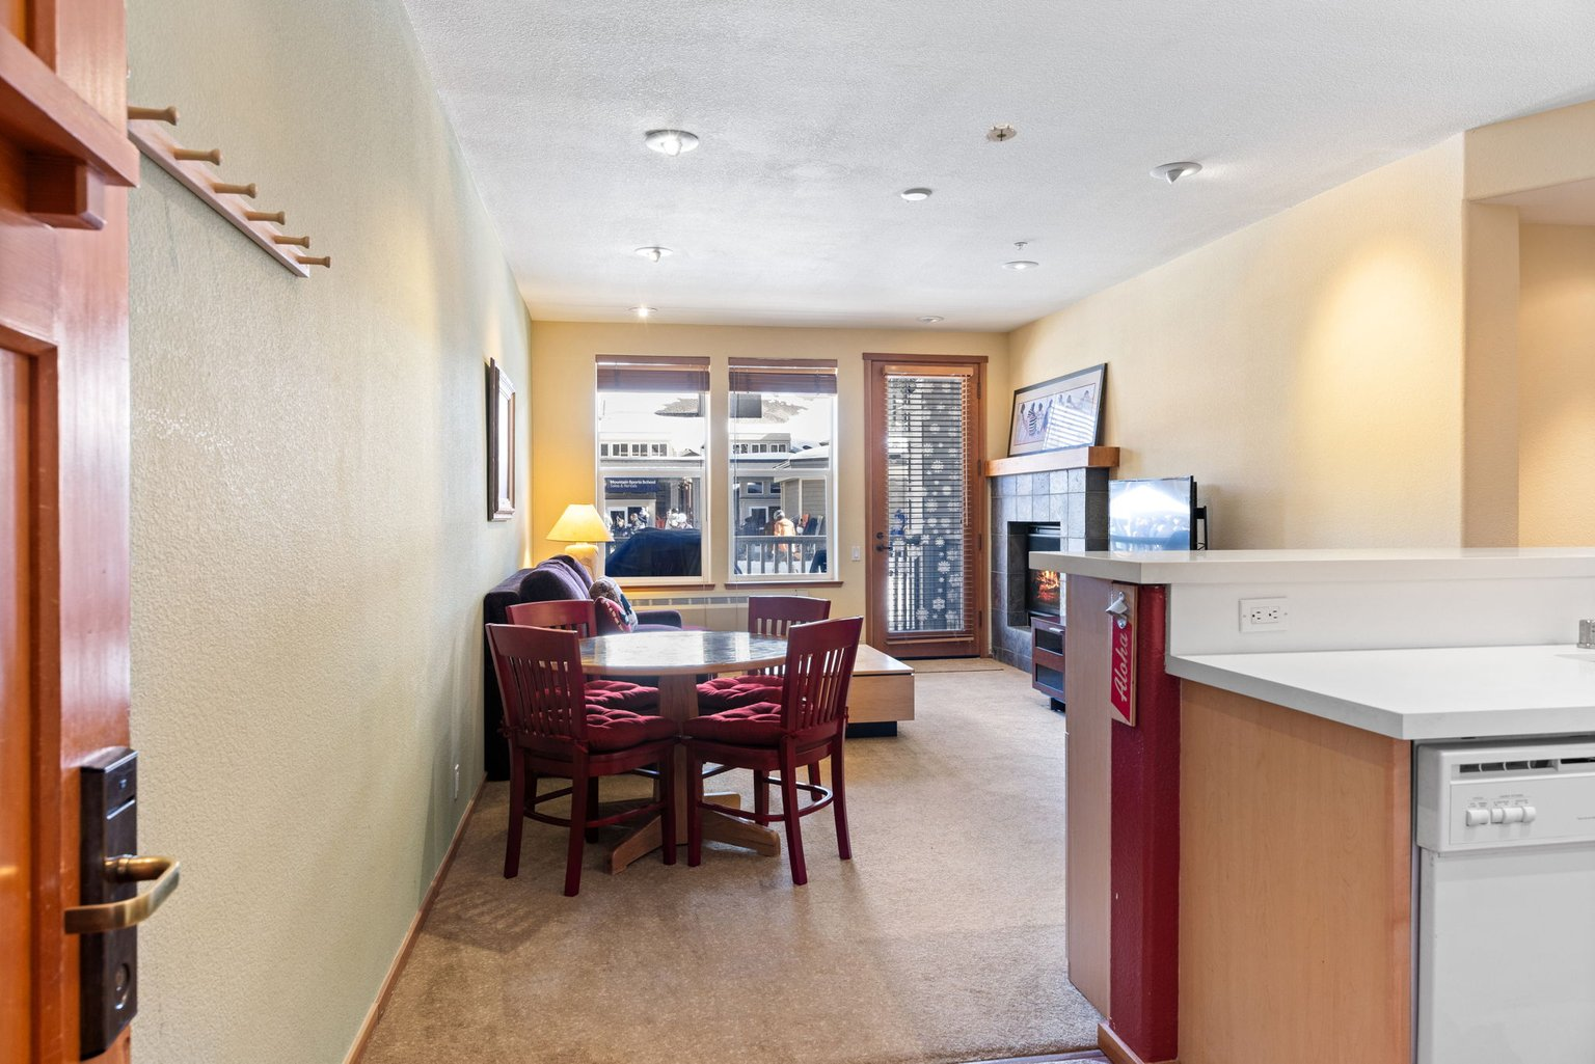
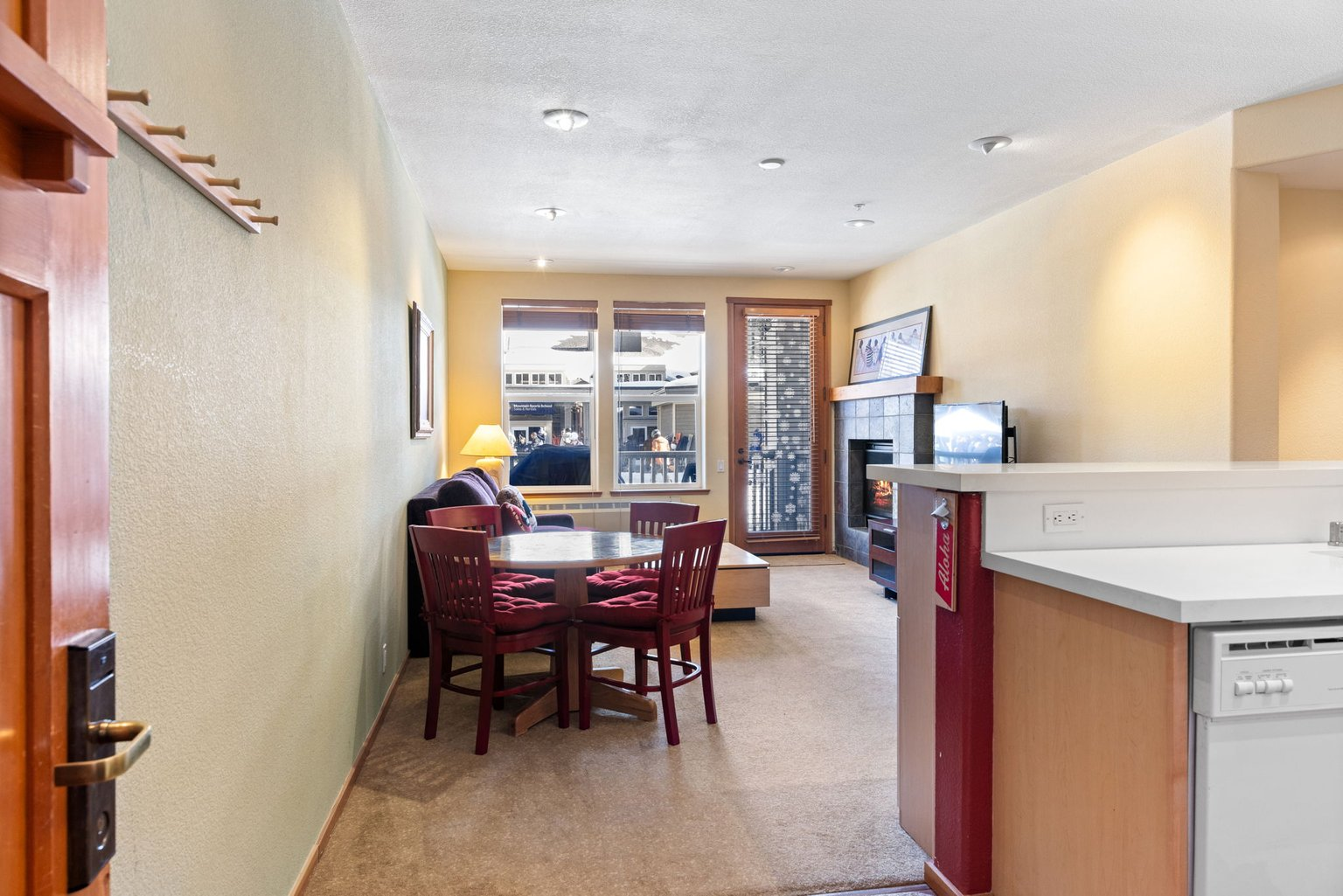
- smoke detector (1000, 132)
